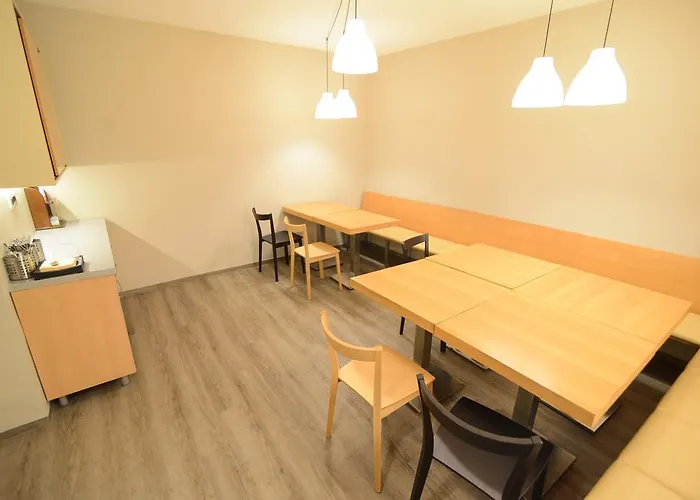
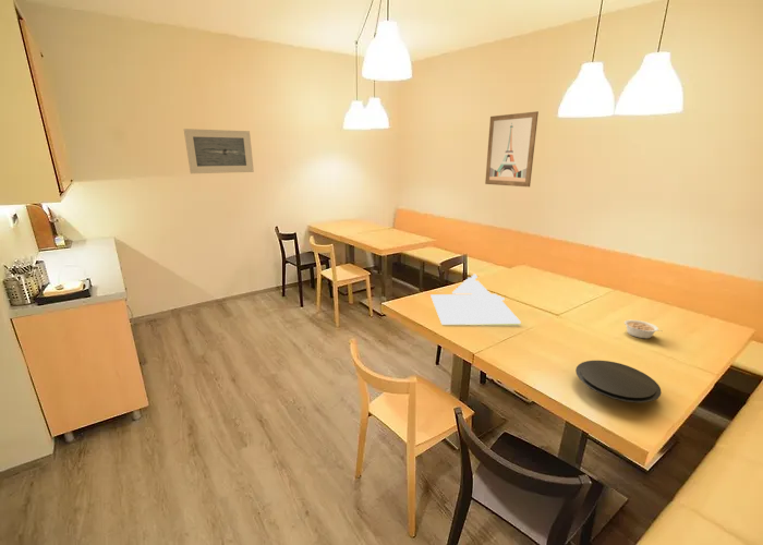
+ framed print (220, 152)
+ legume (641, 329)
+ napkin (472, 291)
+ plate (615, 383)
+ wall art (509, 150)
